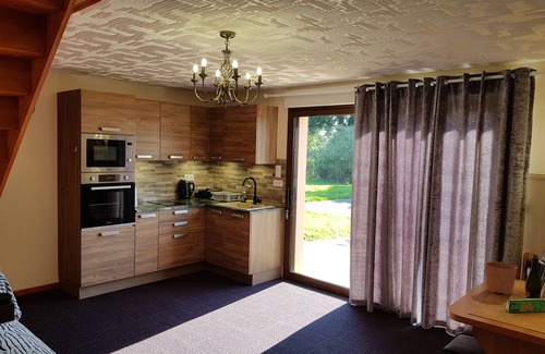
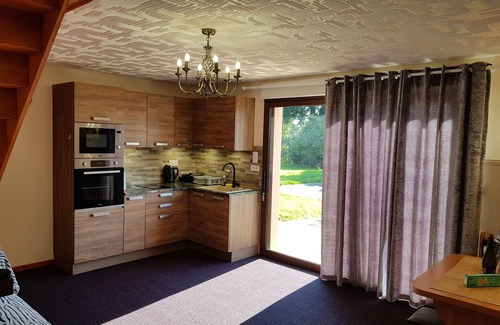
- plant pot (500, 271)
